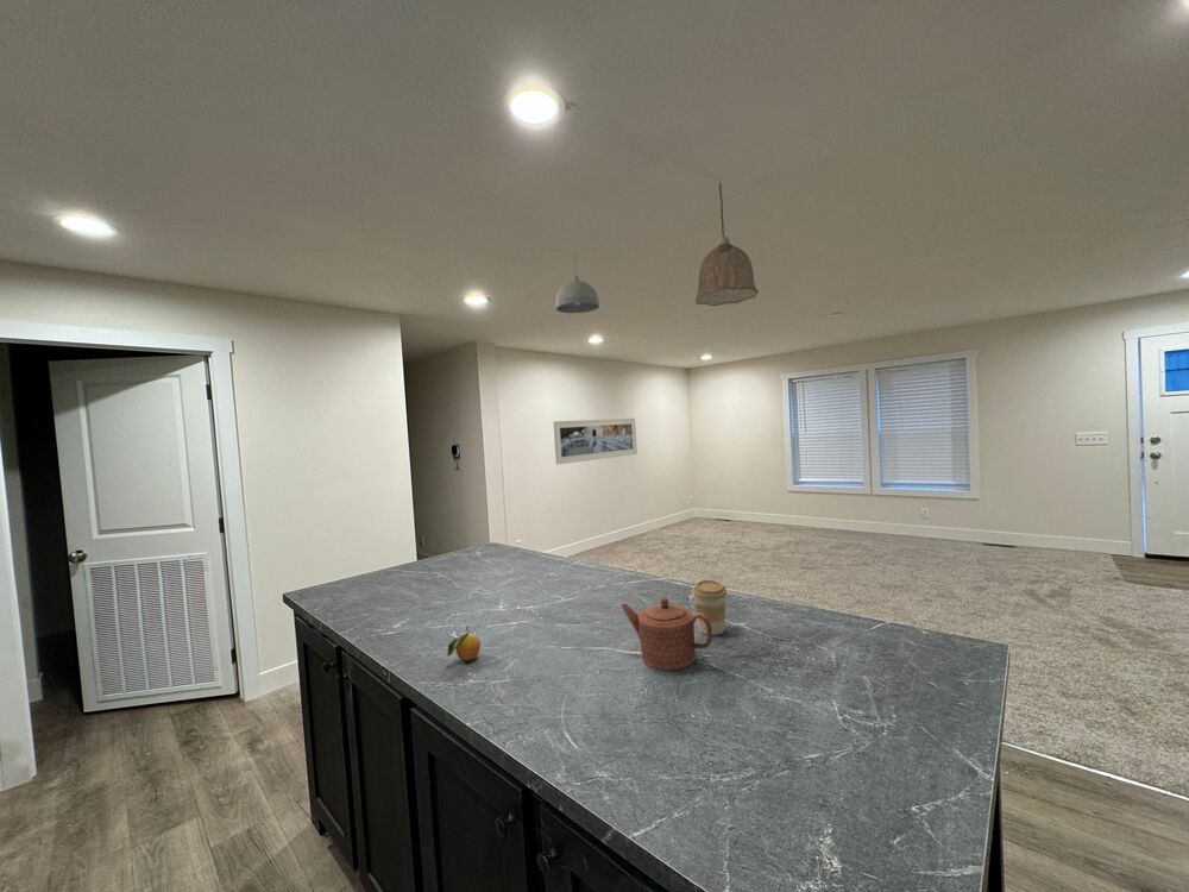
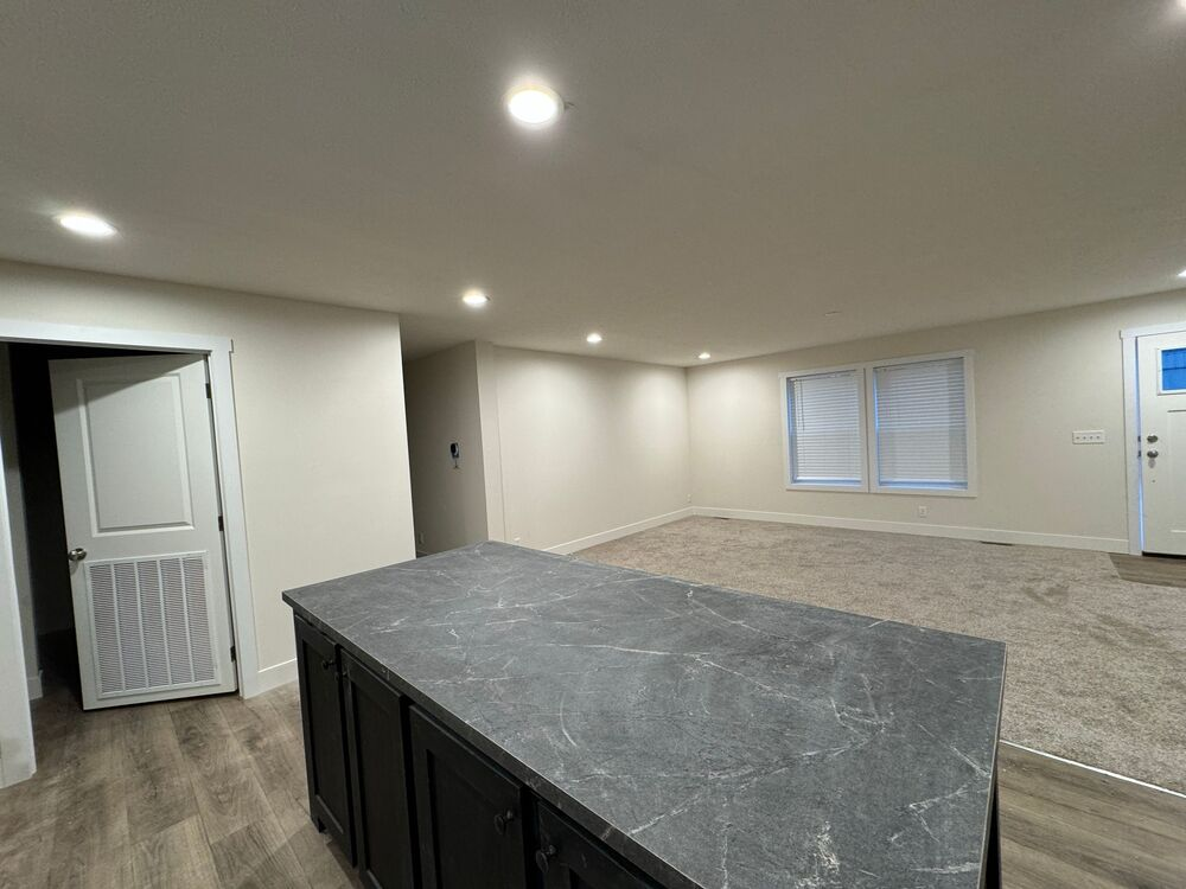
- pendant lamp (723, 240)
- pendant light (575, 278)
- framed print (598, 439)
- teapot (665, 627)
- fruit (461, 645)
- coffee cup (710, 607)
